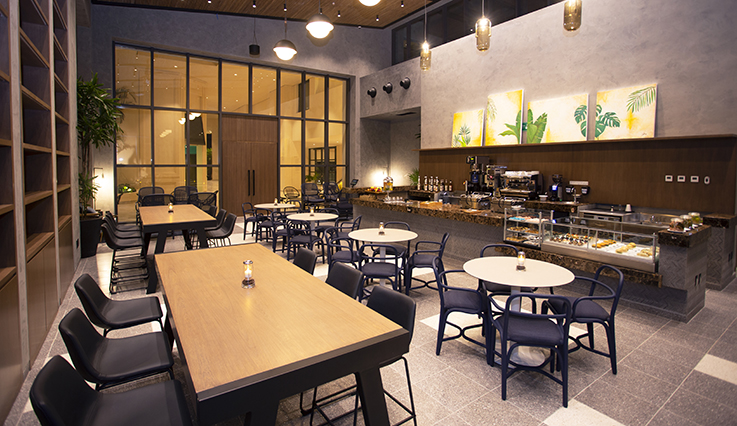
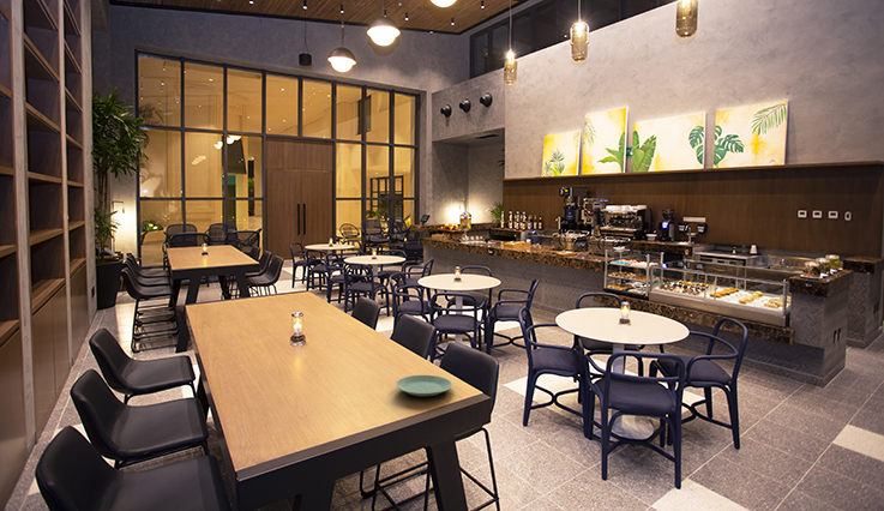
+ plate (423, 386)
